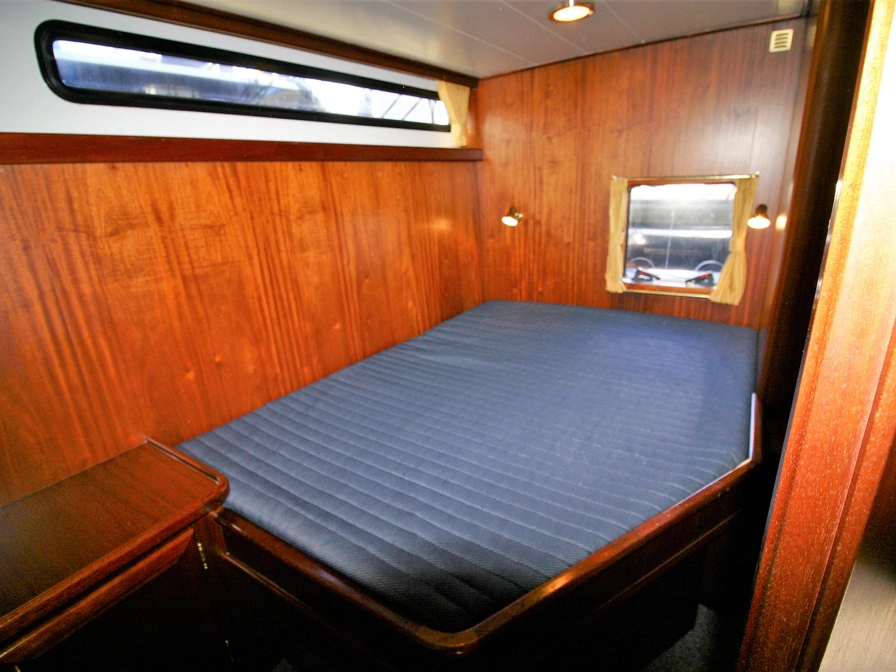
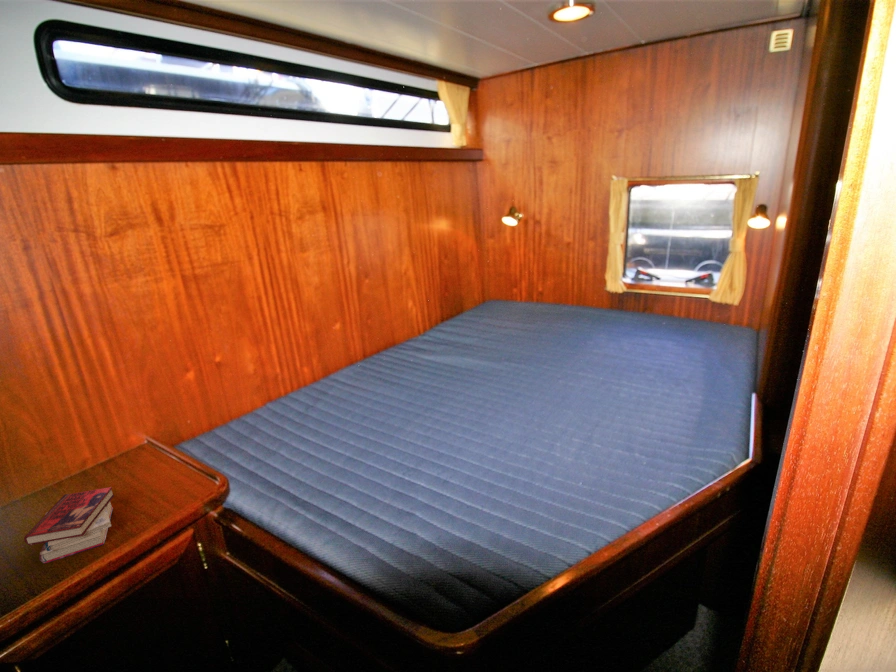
+ book (76, 521)
